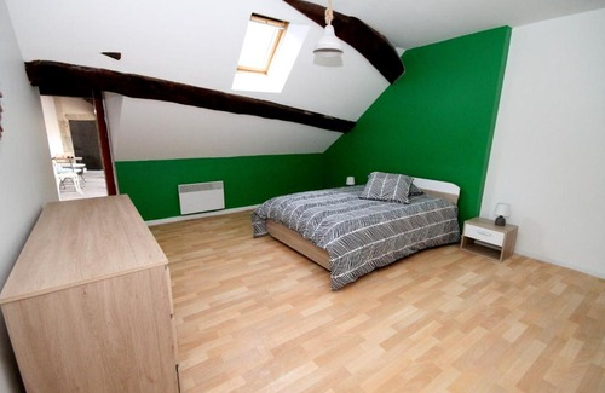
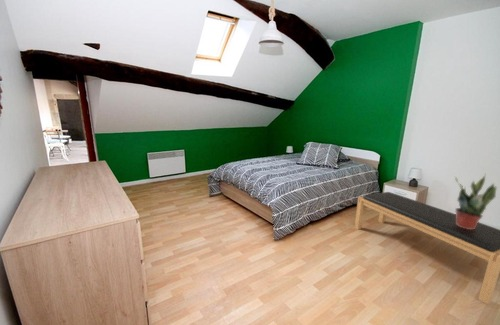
+ potted plant (467, 199)
+ bench (423, 231)
